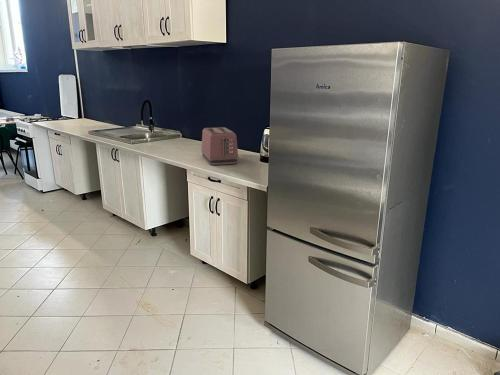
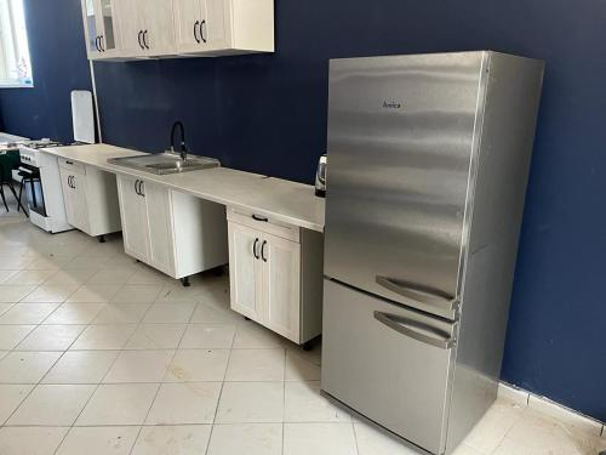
- toaster (219, 145)
